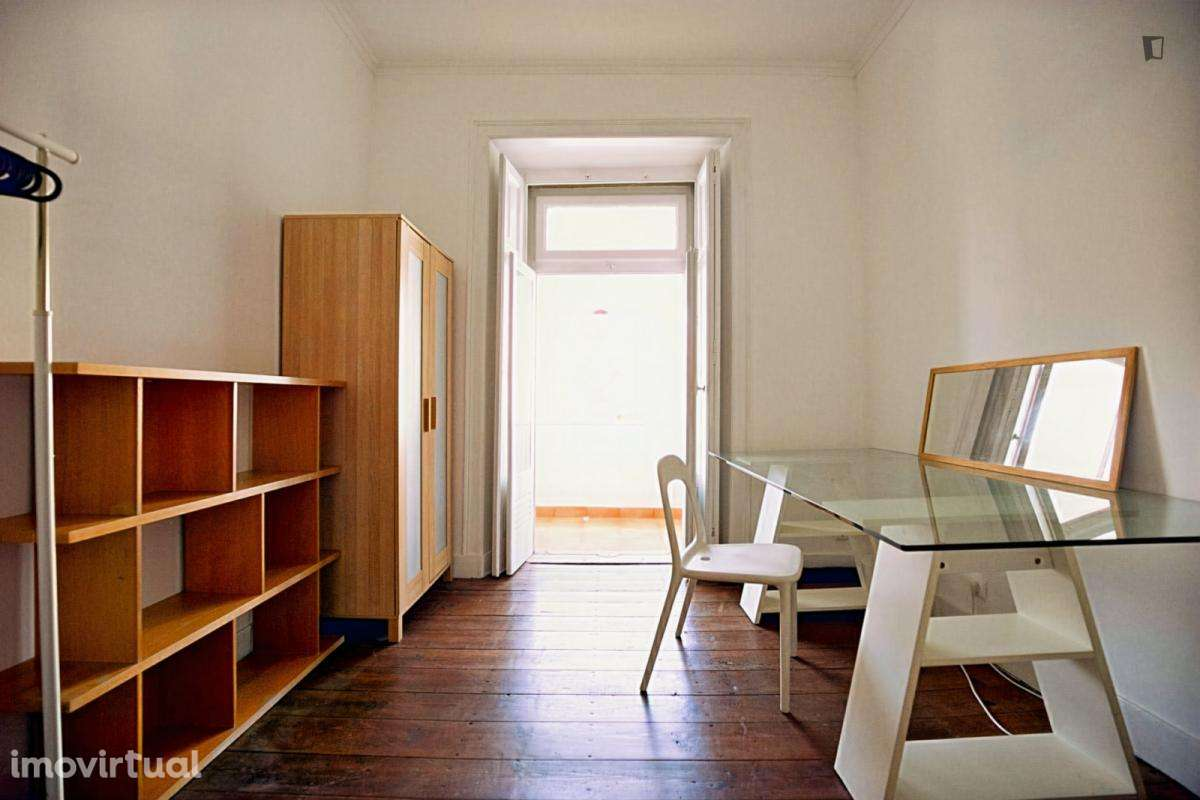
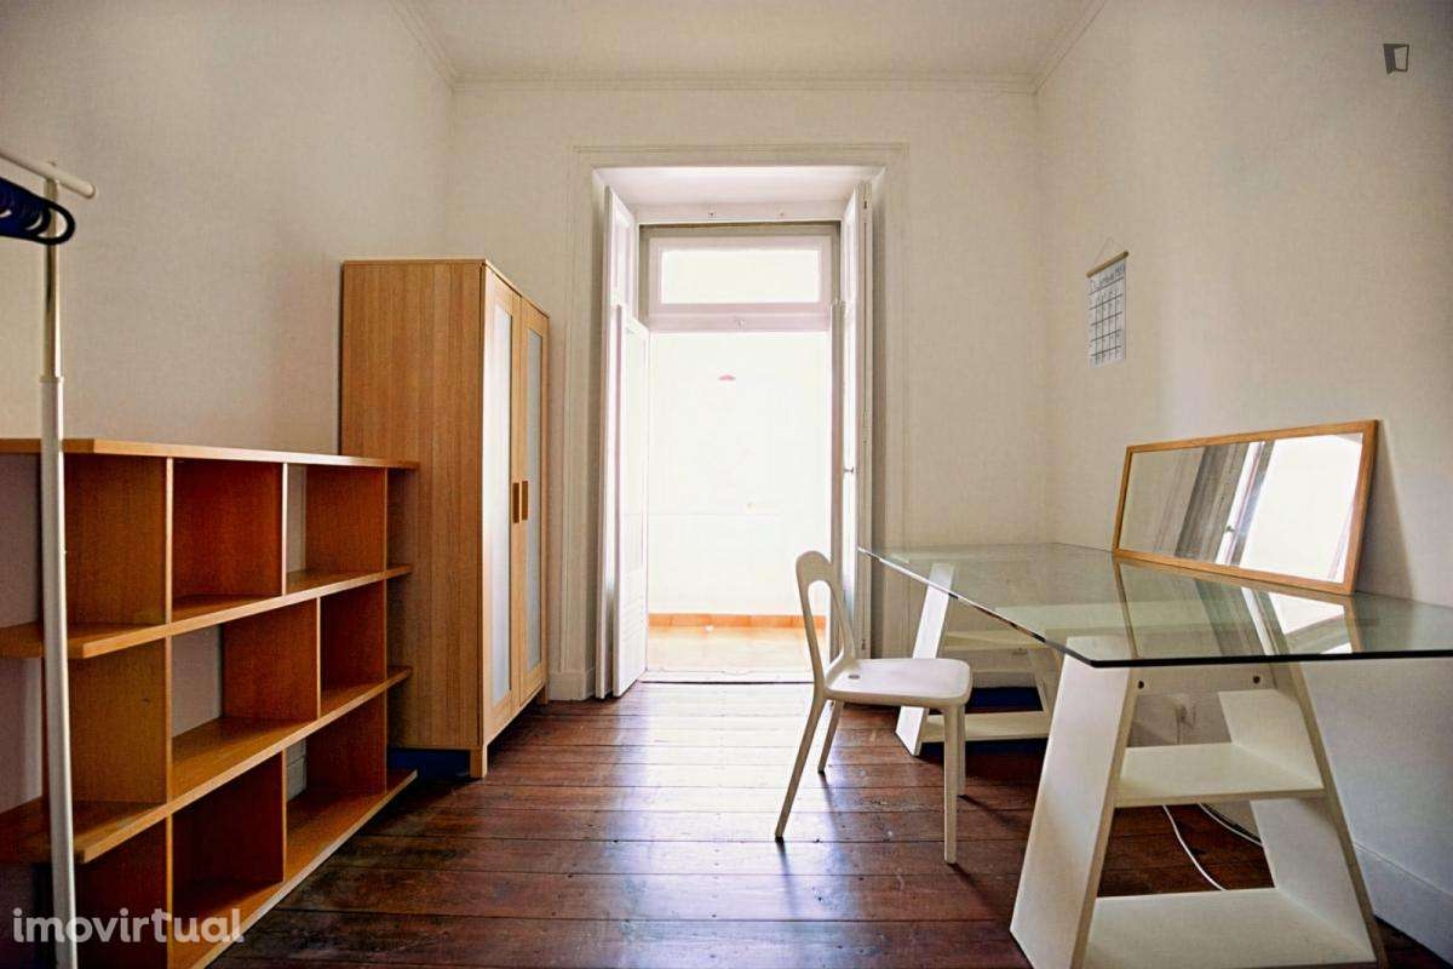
+ calendar (1105, 302)
